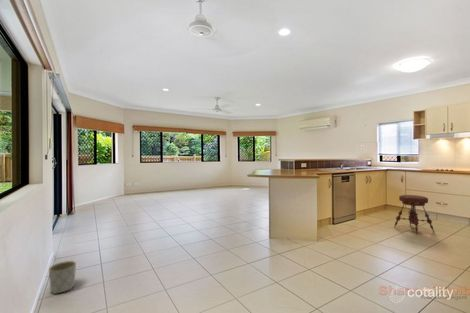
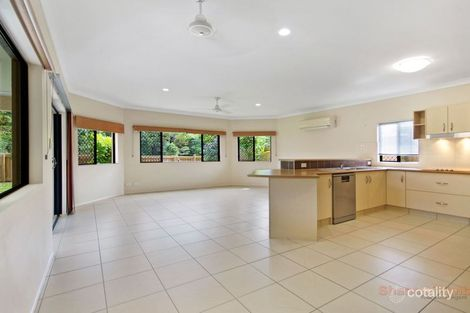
- stool (413, 212)
- planter (62, 277)
